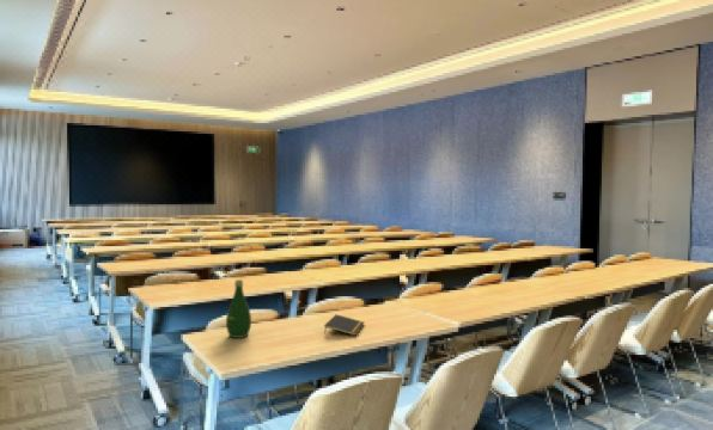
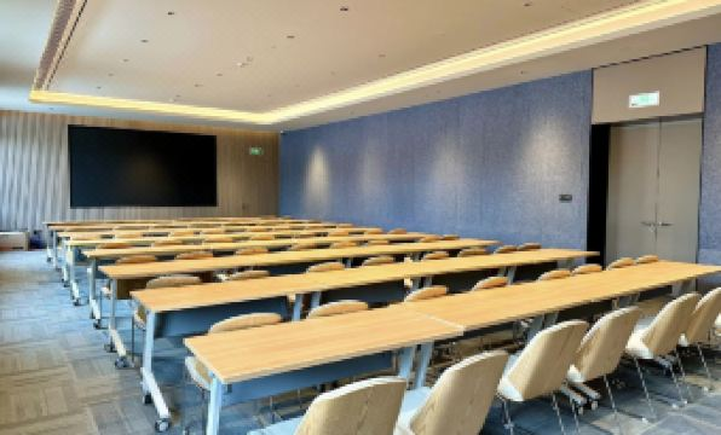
- notepad (345, 324)
- bottle (238, 307)
